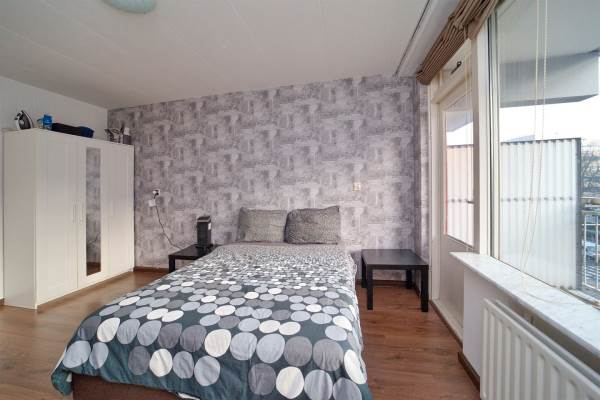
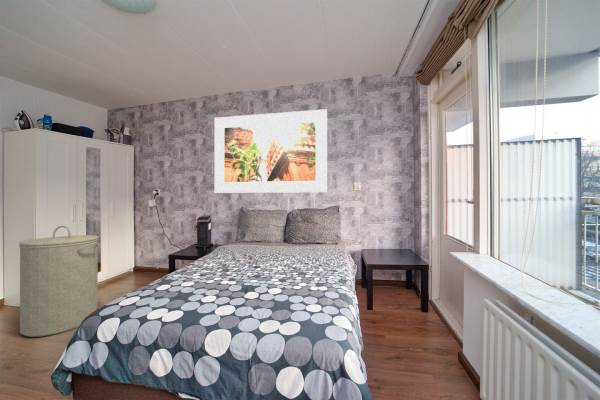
+ laundry hamper (61, 273)
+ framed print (268, 153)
